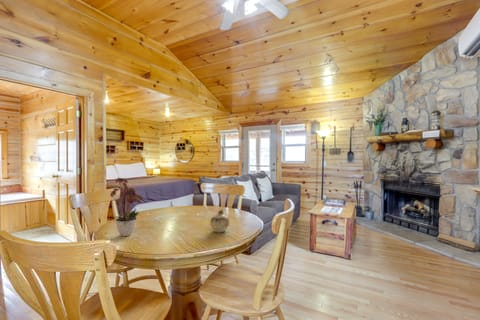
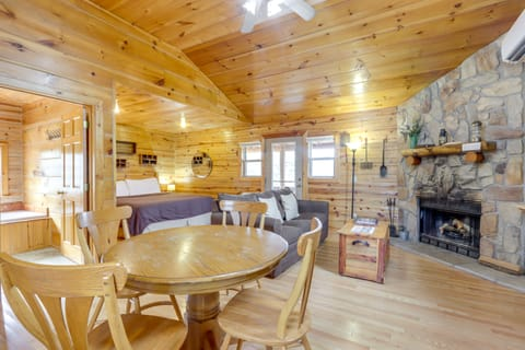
- flower arrangement (128, 205)
- teapot (219, 221)
